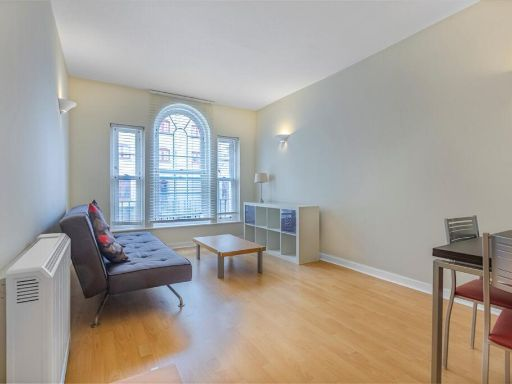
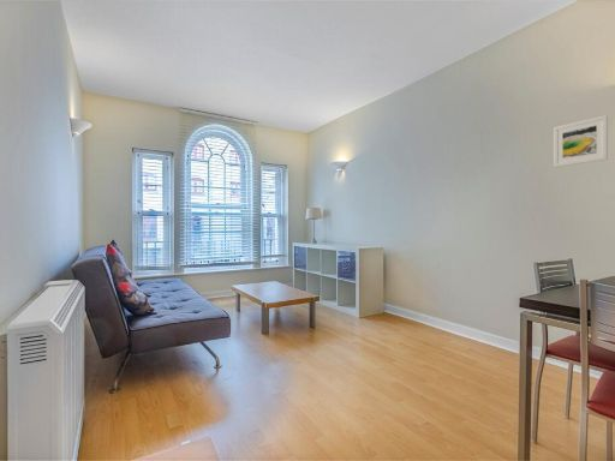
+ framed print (579, 142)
